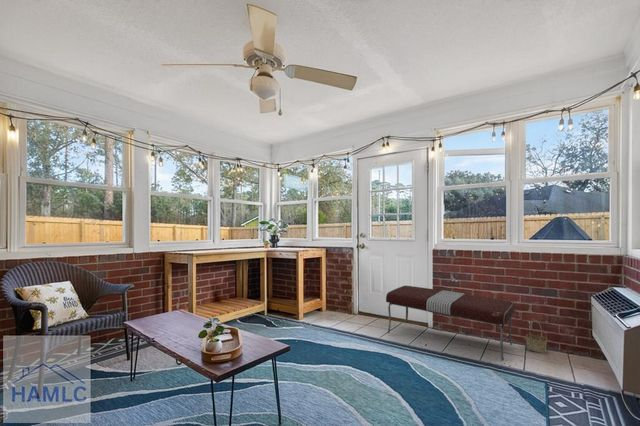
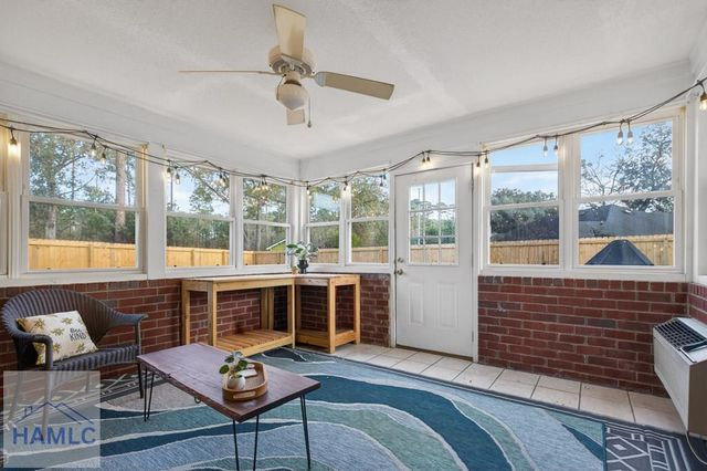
- basket (536, 335)
- bench (447, 315)
